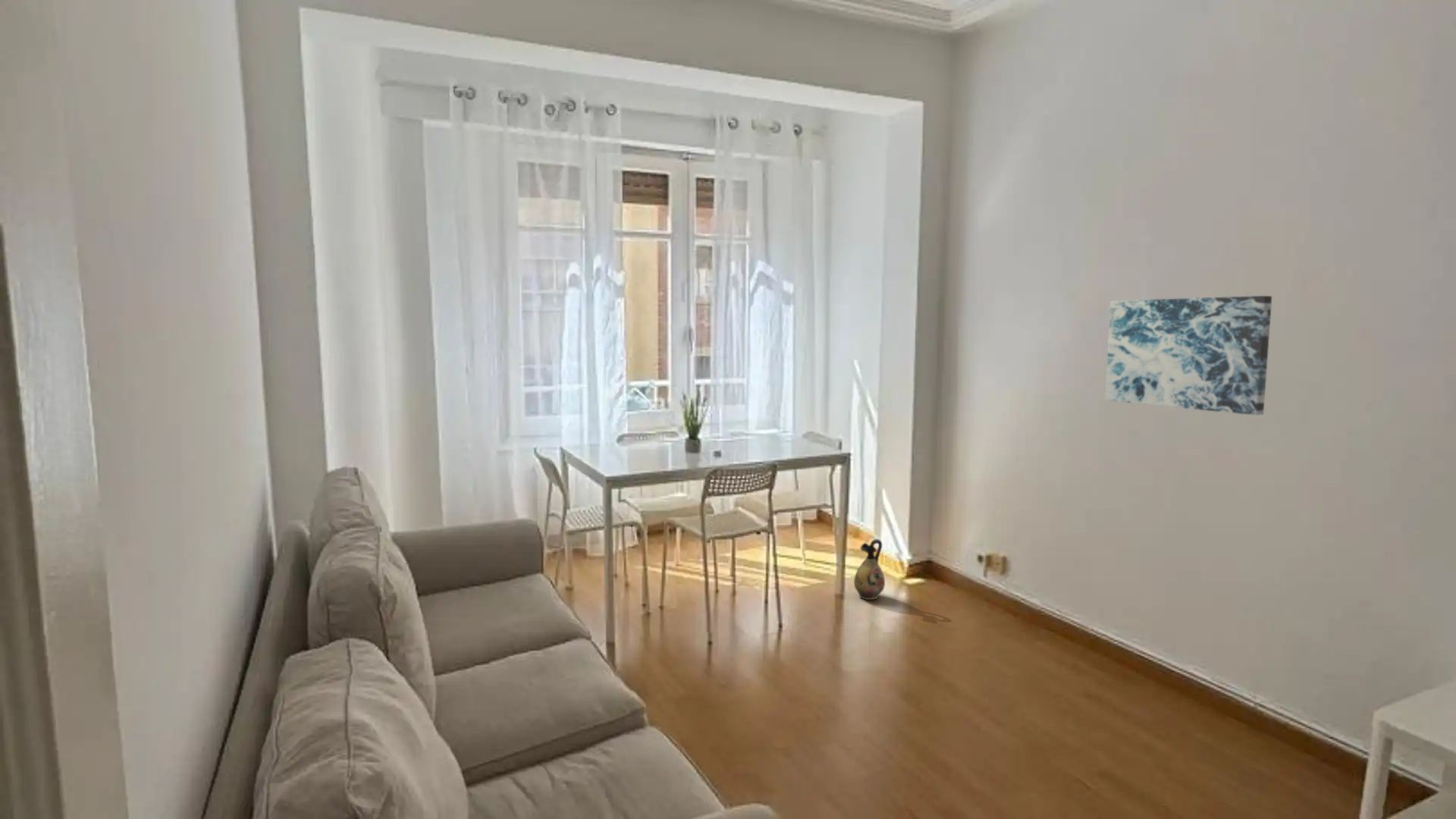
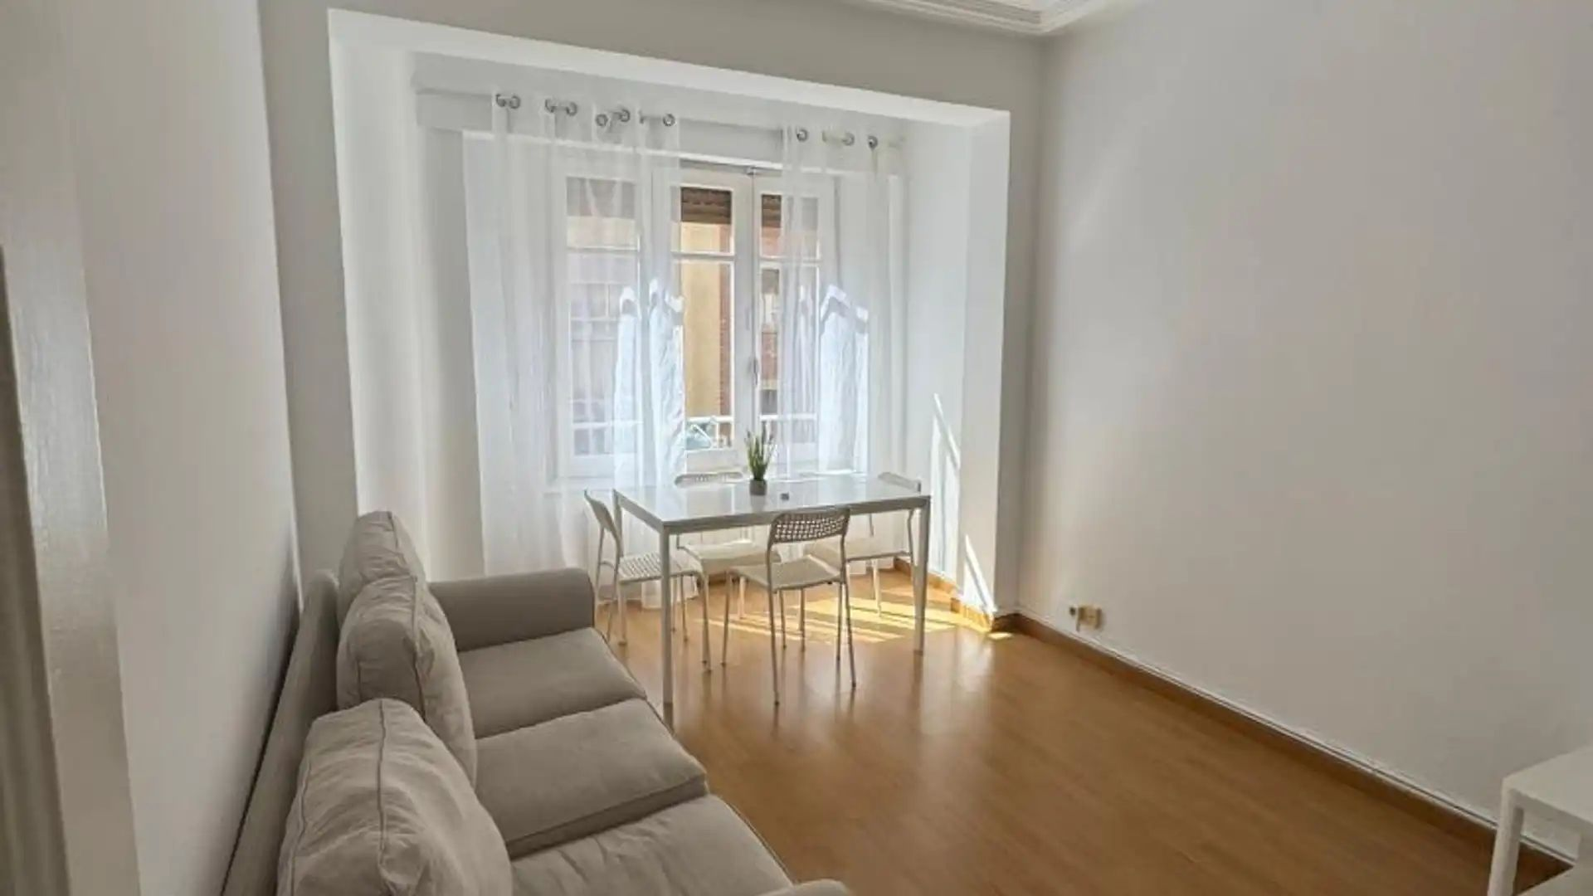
- ceramic jug (871, 568)
- wall art (1181, 353)
